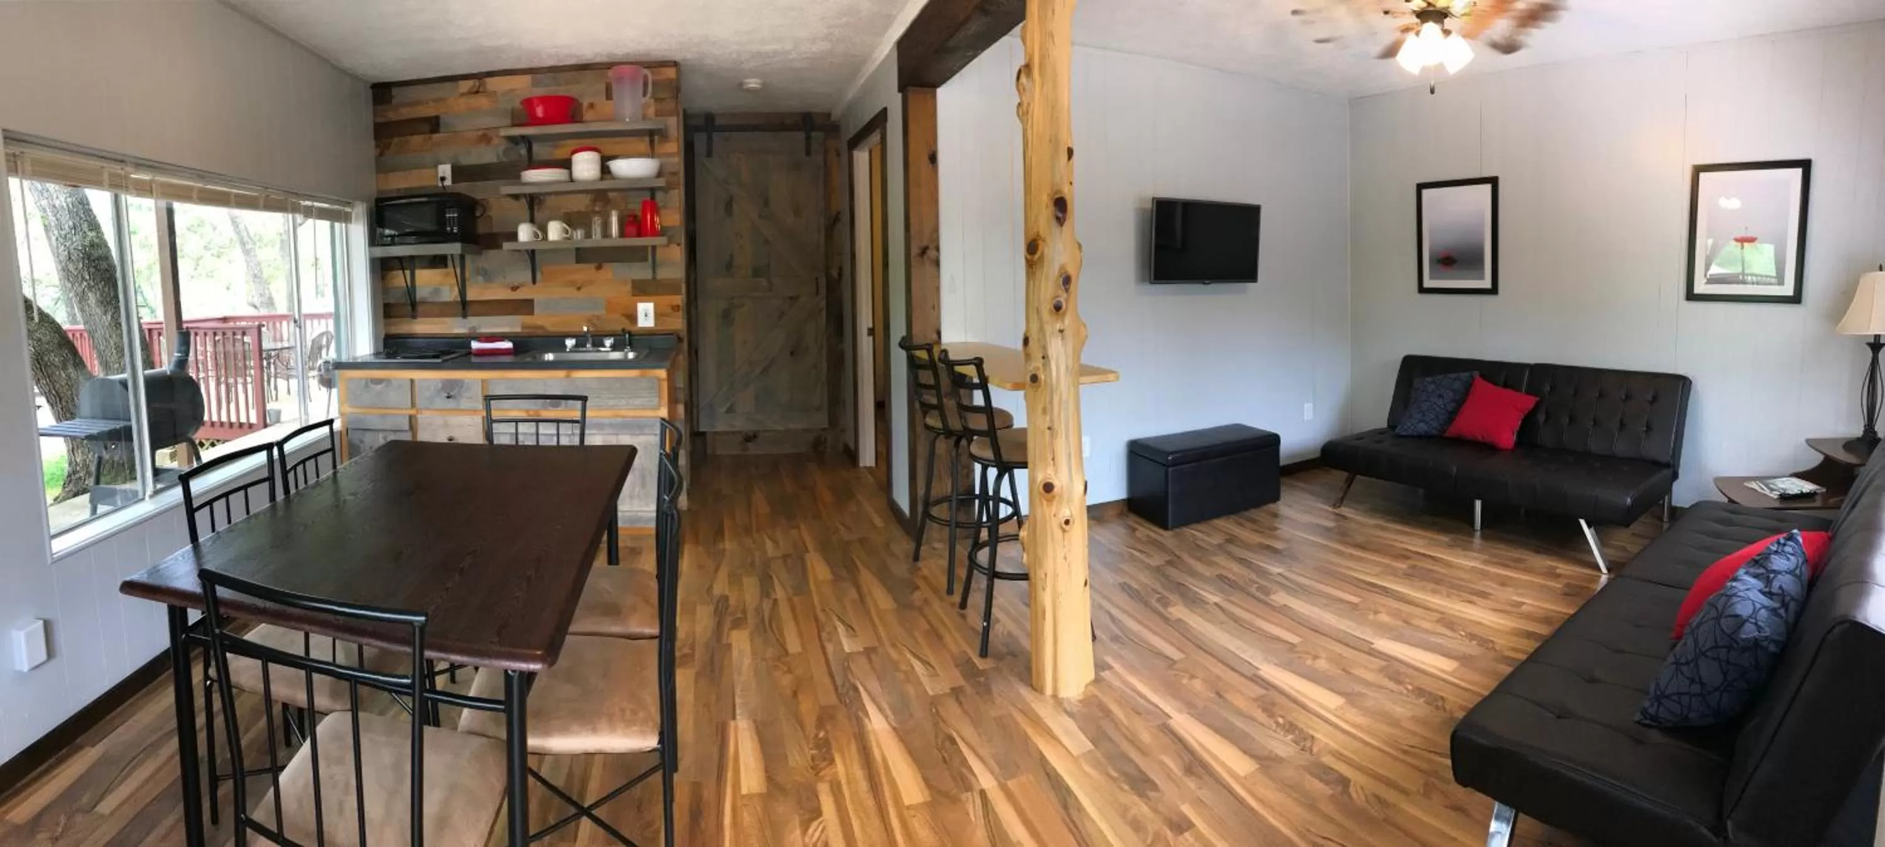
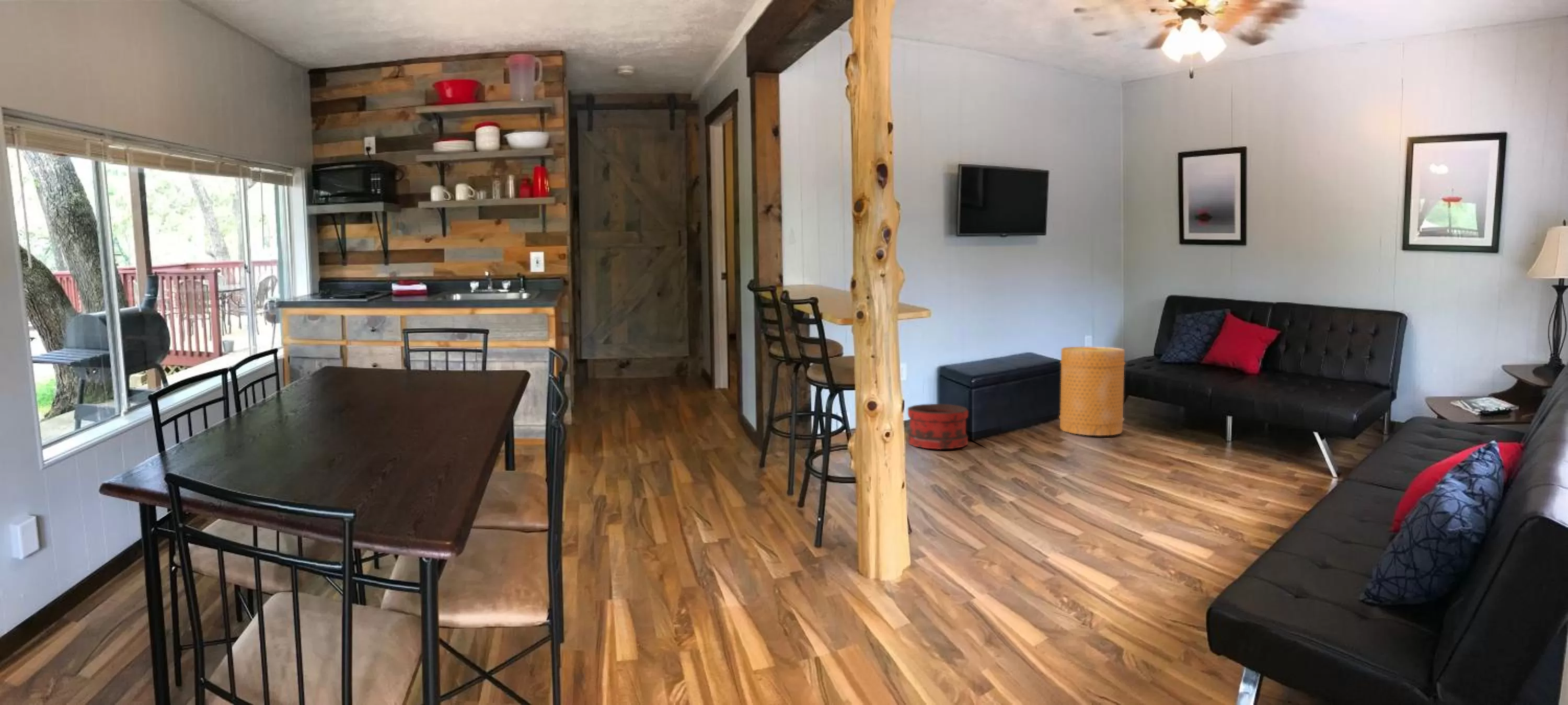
+ basket (1091, 390)
+ bucket (937, 425)
